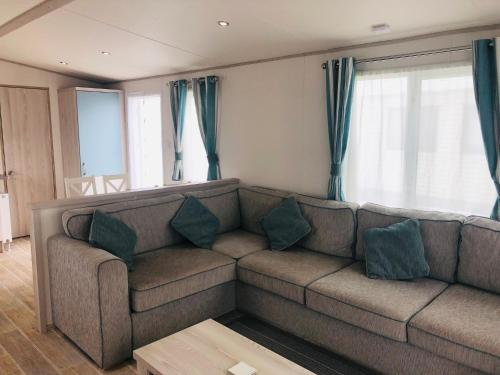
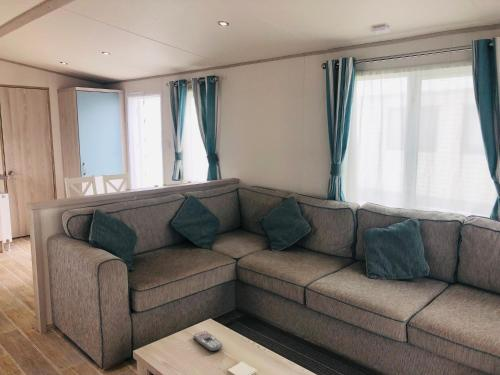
+ remote control (208, 341)
